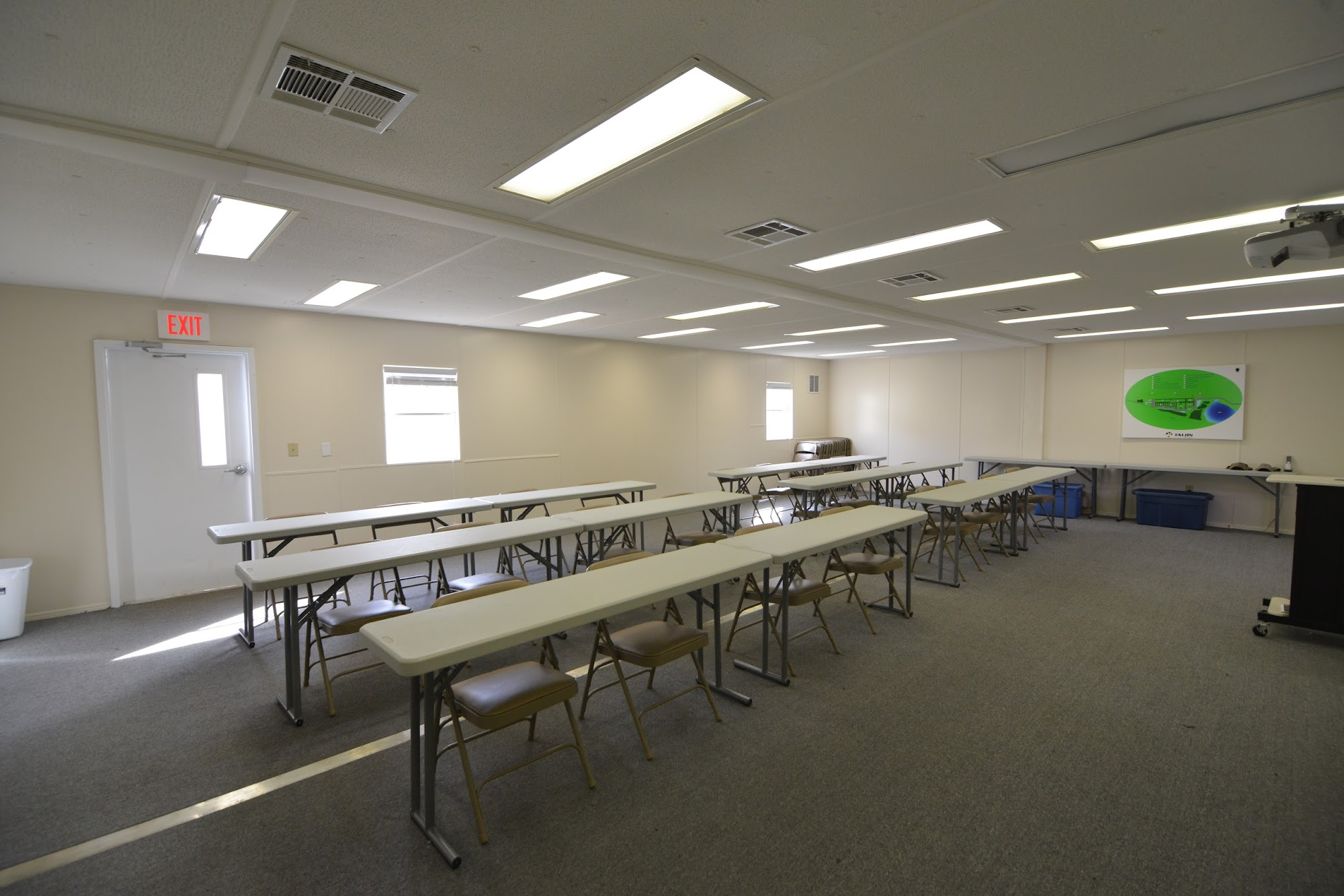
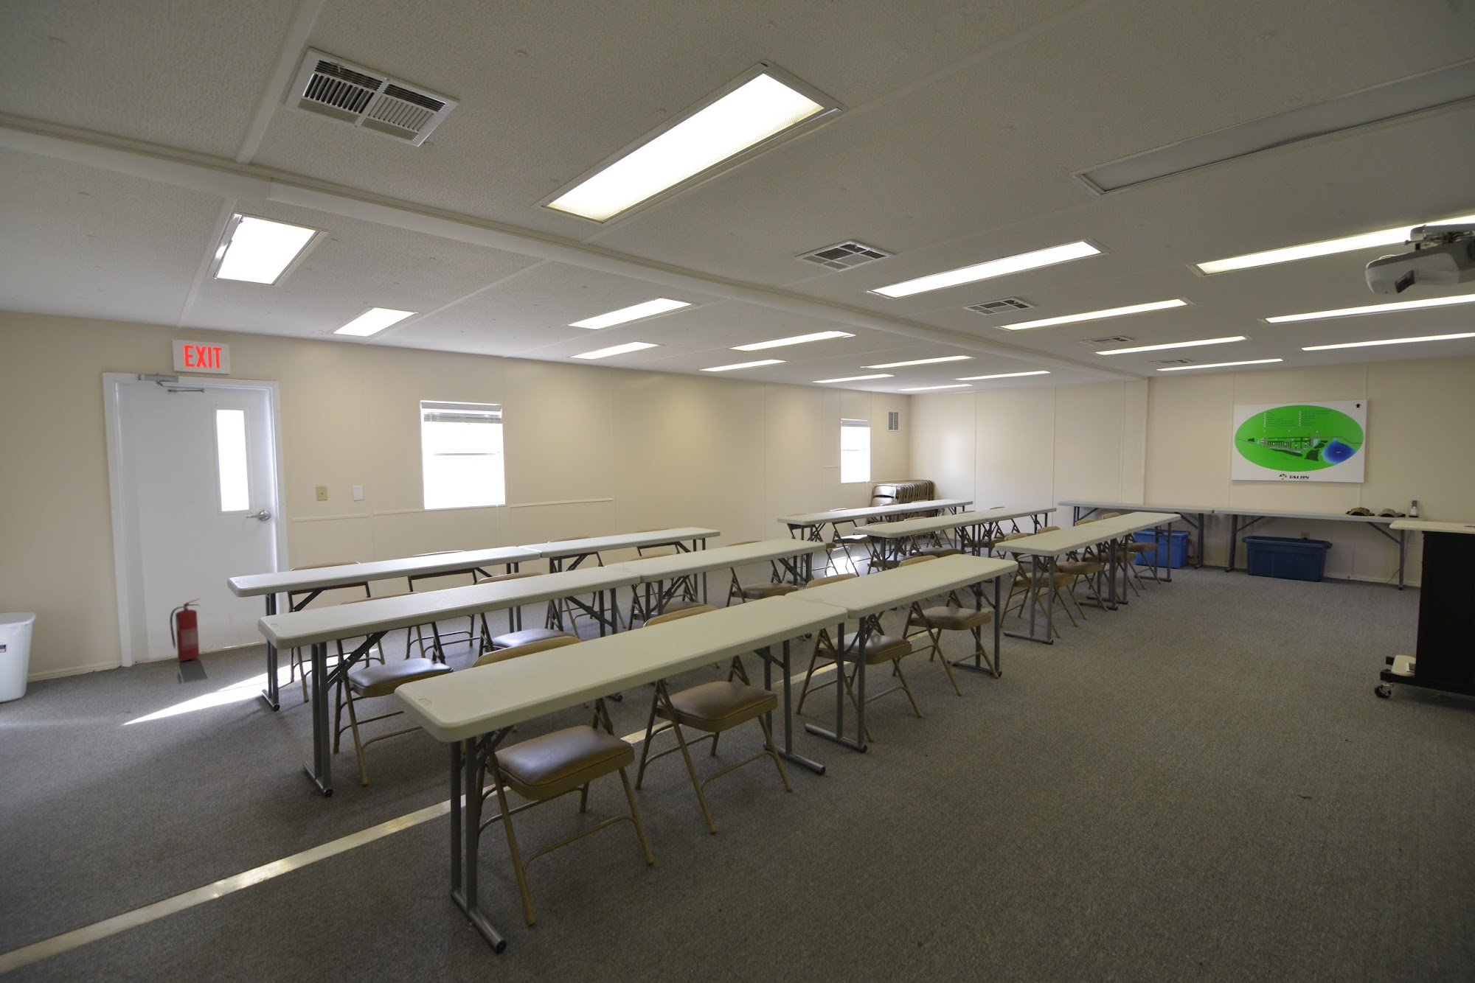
+ fire extinguisher (185, 630)
